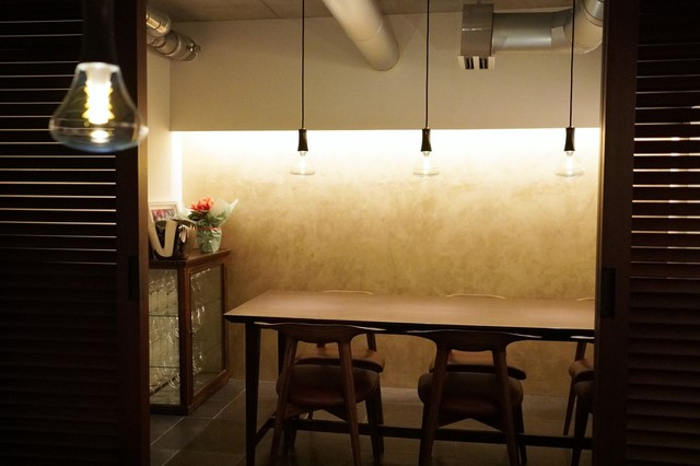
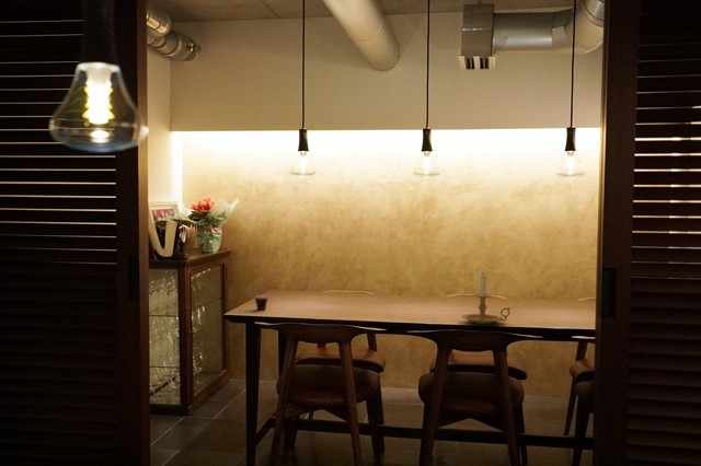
+ candle holder (482, 296)
+ cup (266, 298)
